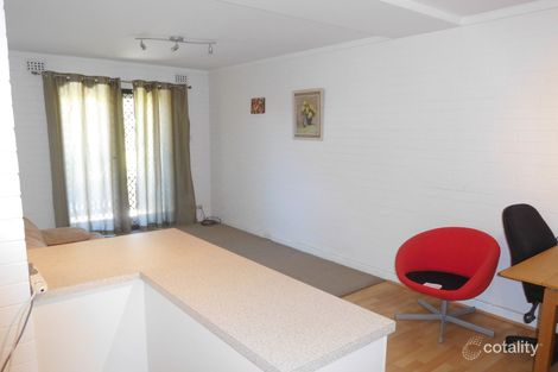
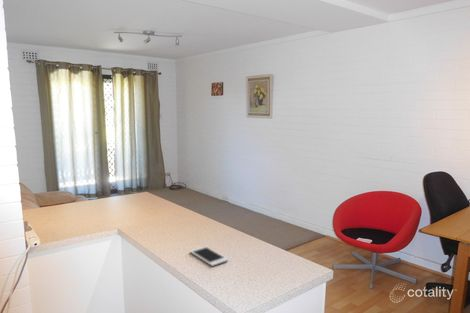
+ cell phone (208, 255)
